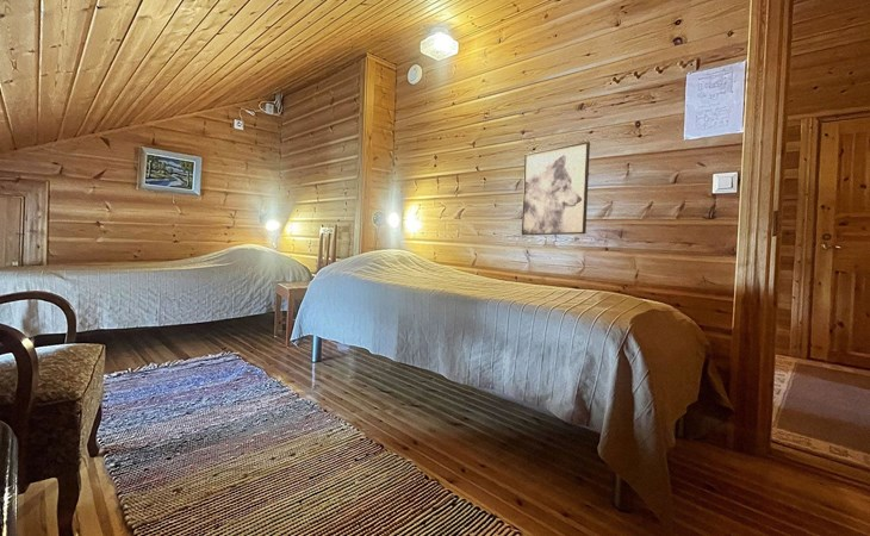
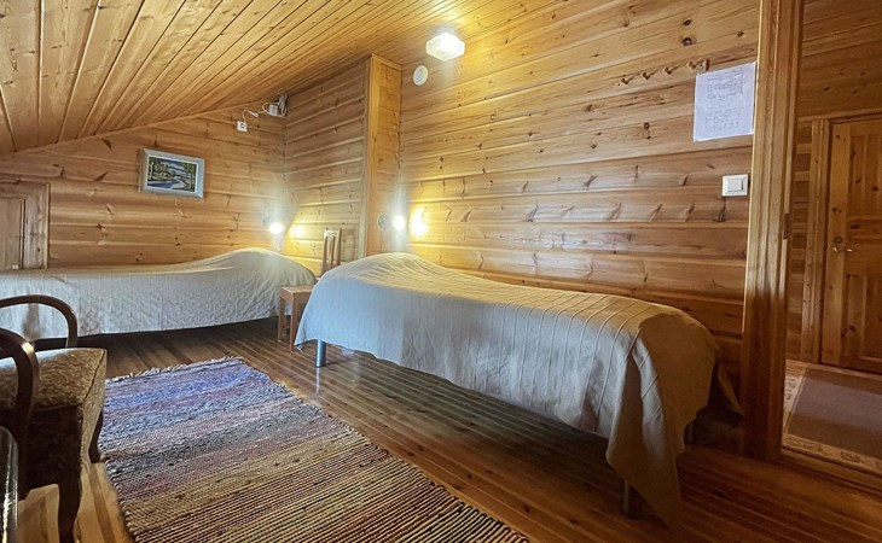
- wall art (553, 191)
